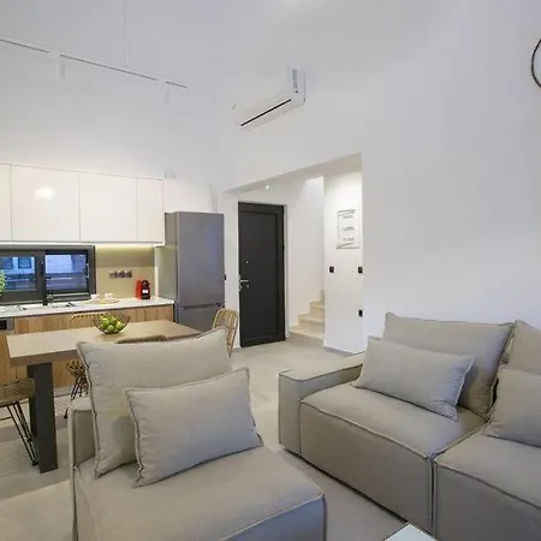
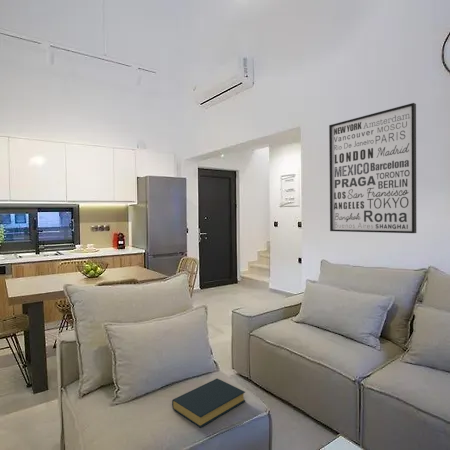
+ hardback book (209, 400)
+ wall art (368, 174)
